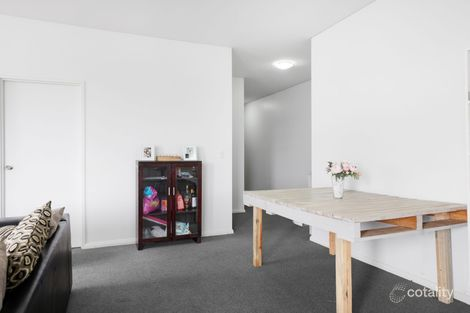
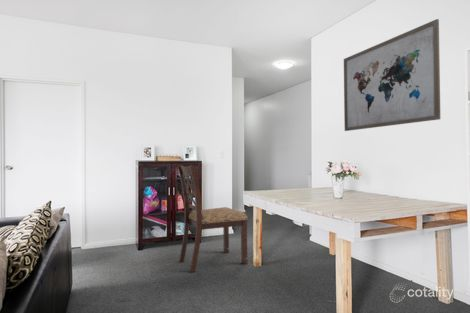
+ wall art (384, 84)
+ chair (212, 213)
